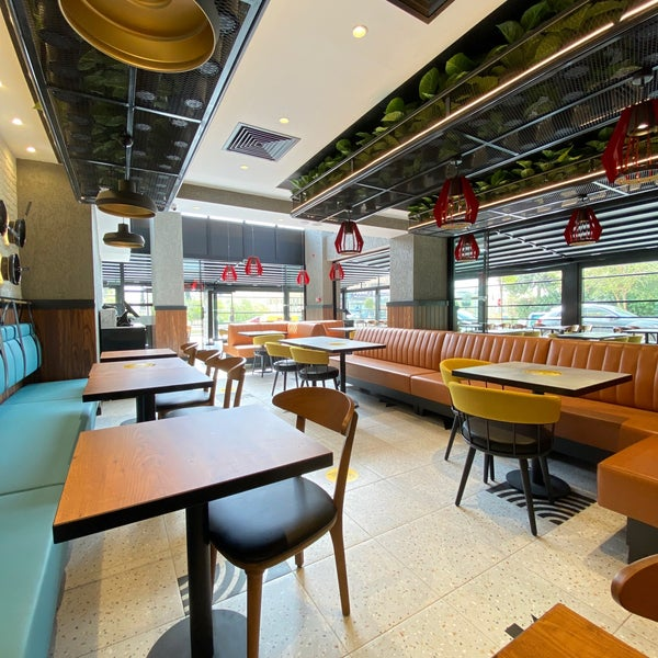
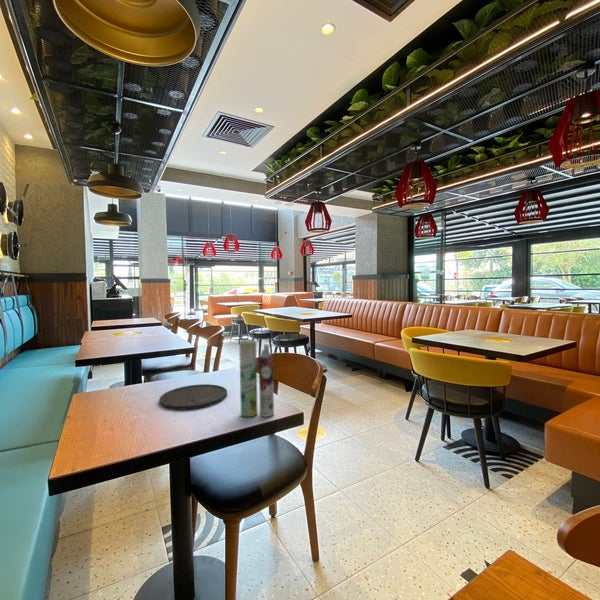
+ aerosol can (256, 377)
+ plate (194, 395)
